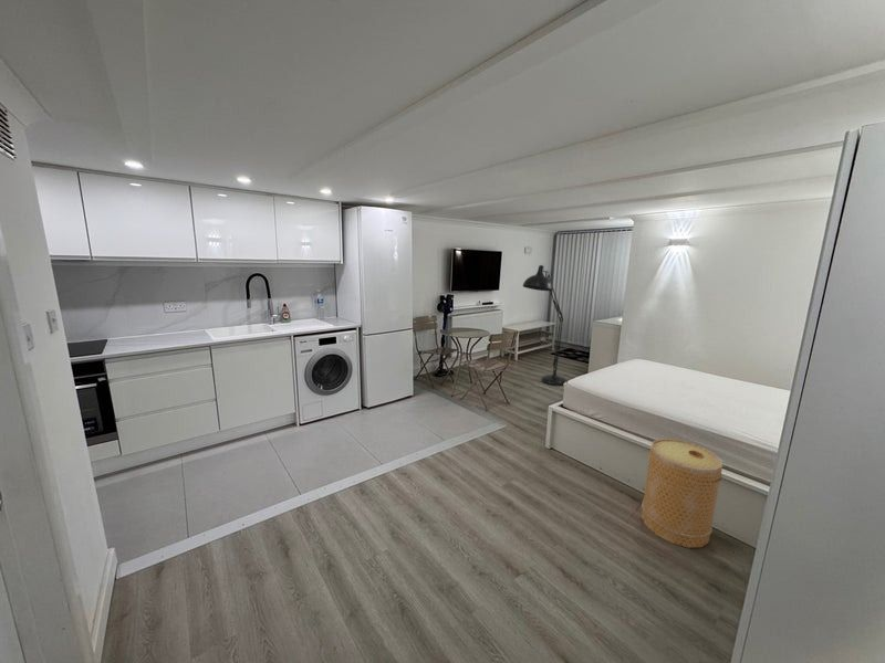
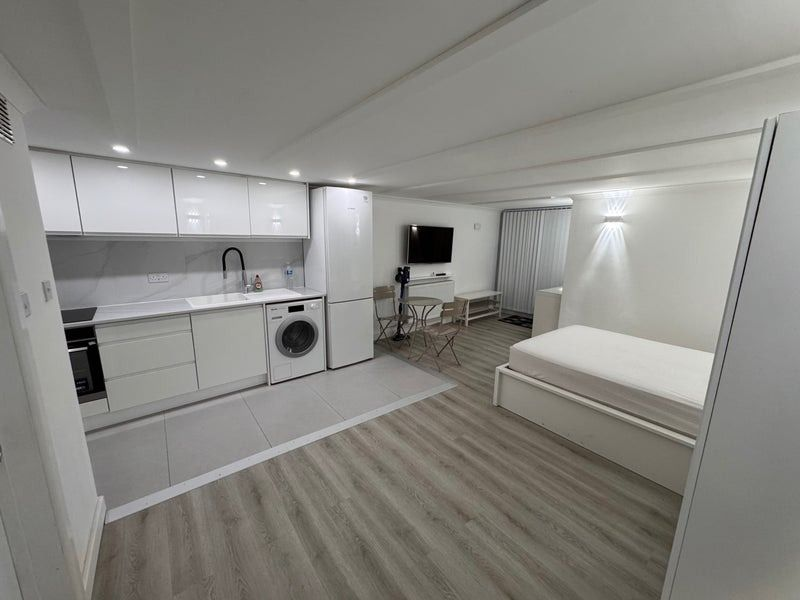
- floor lamp (559, 327)
- basket (679, 490)
